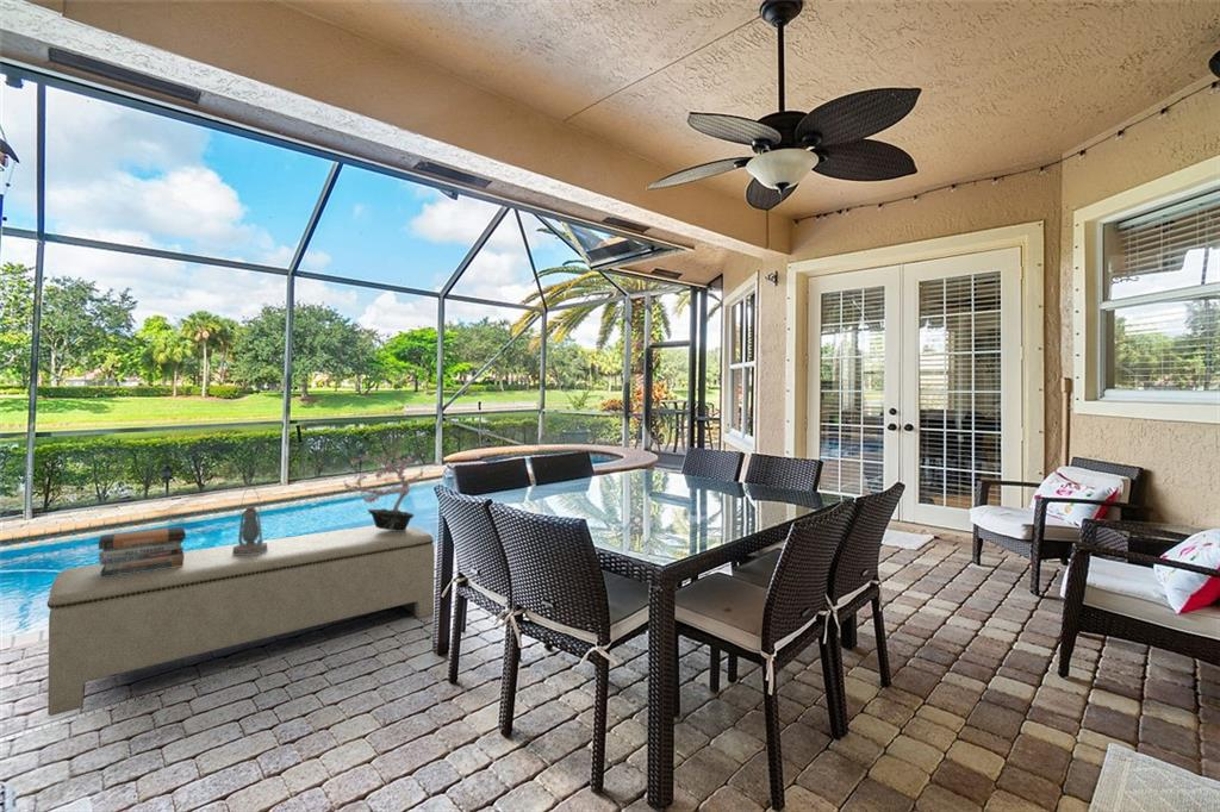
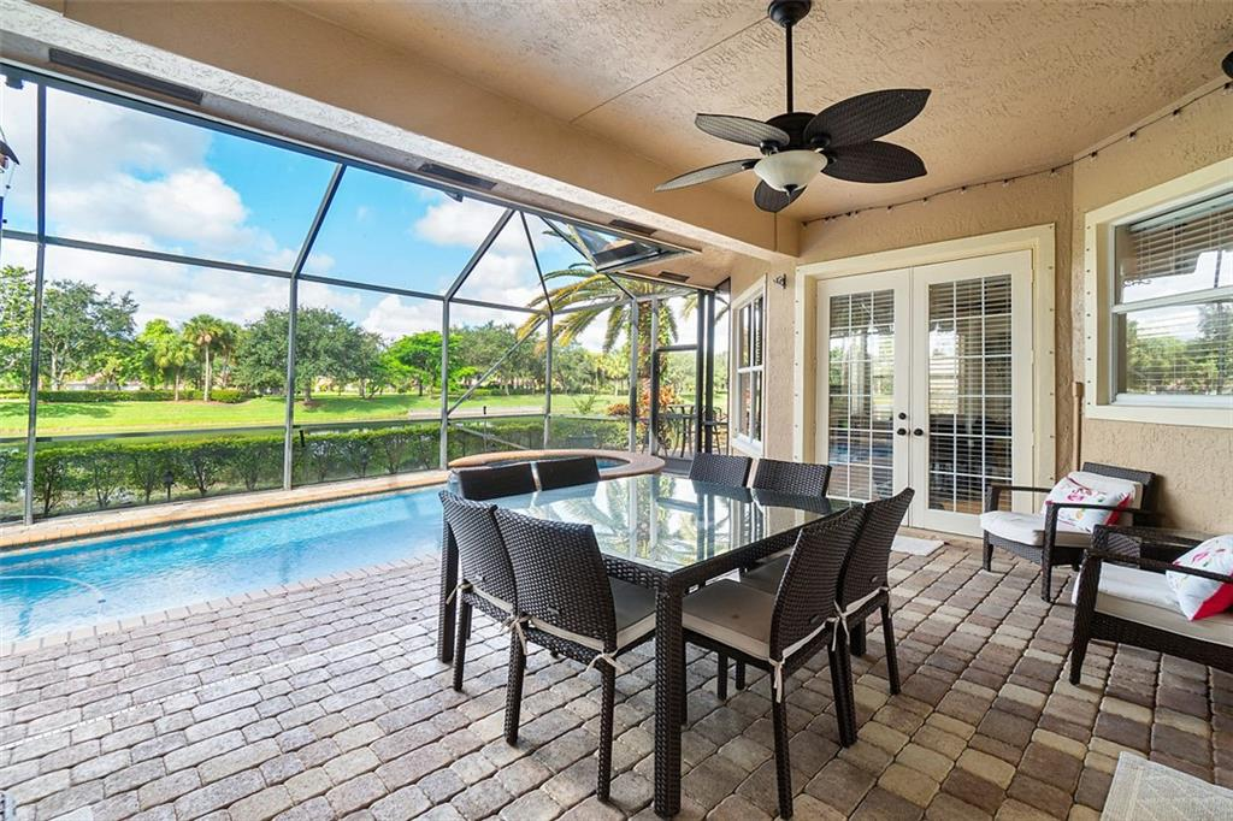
- lantern (250, 519)
- bench (269, 593)
- book stack (143, 550)
- potted plant (375, 491)
